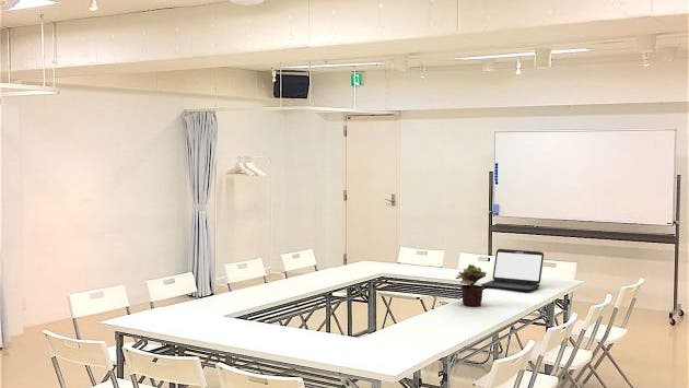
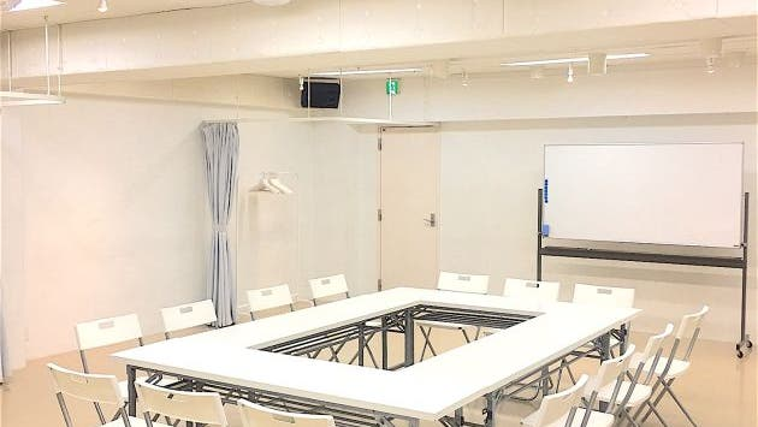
- potted plant (470, 284)
- laptop (512, 269)
